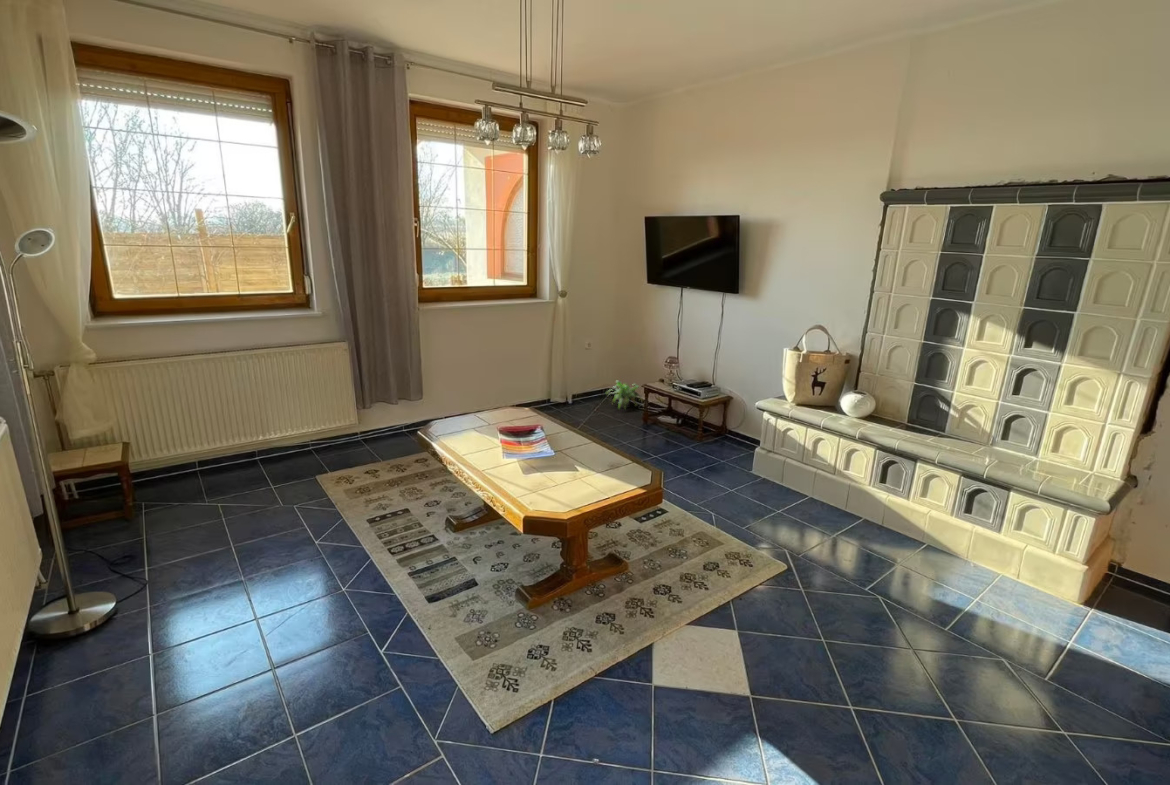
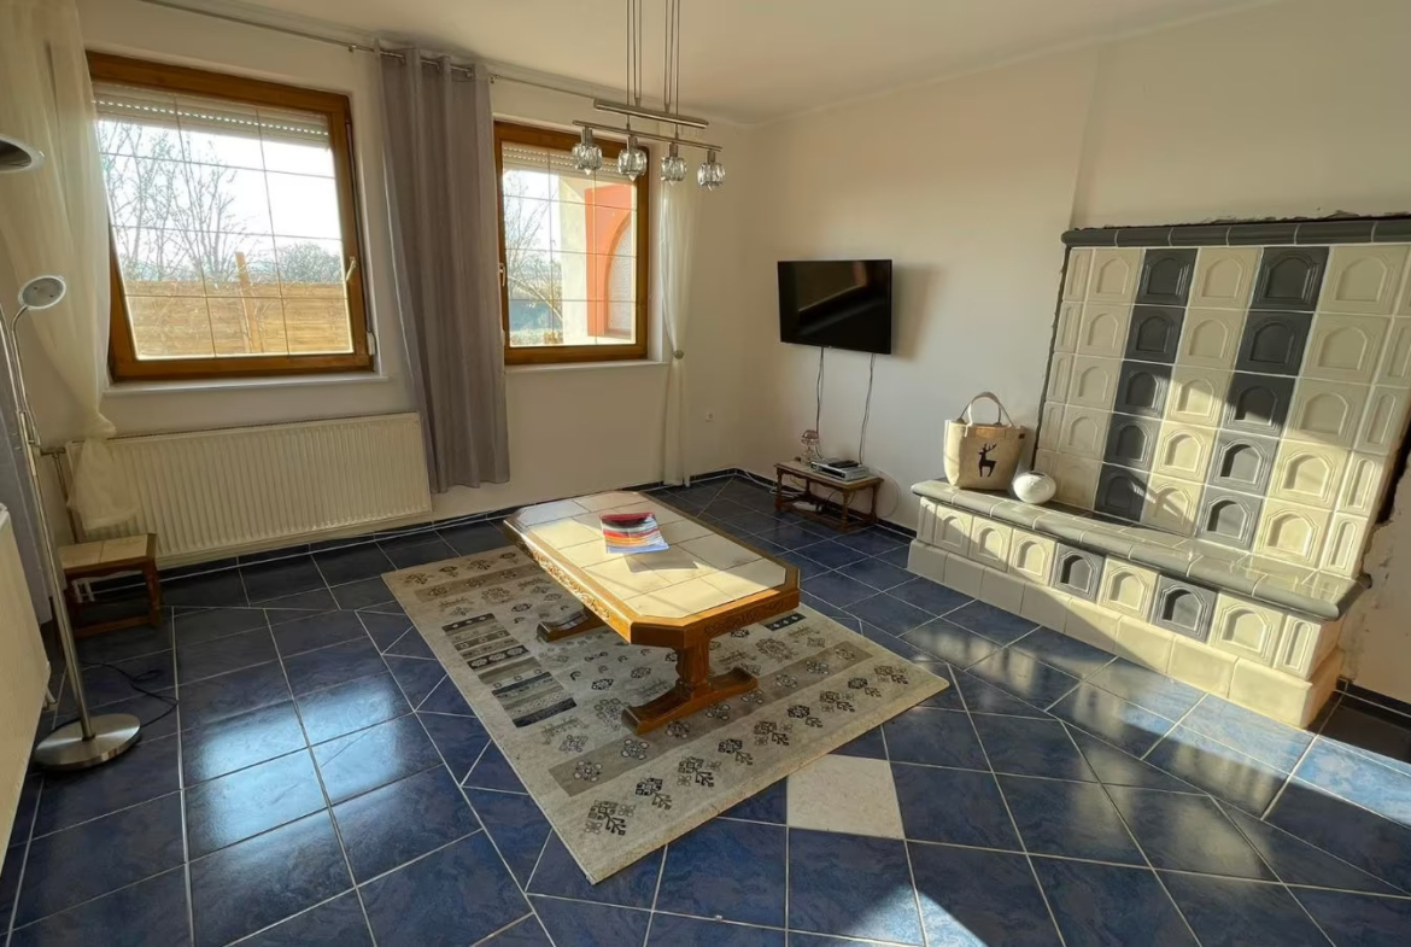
- potted plant (623, 393)
